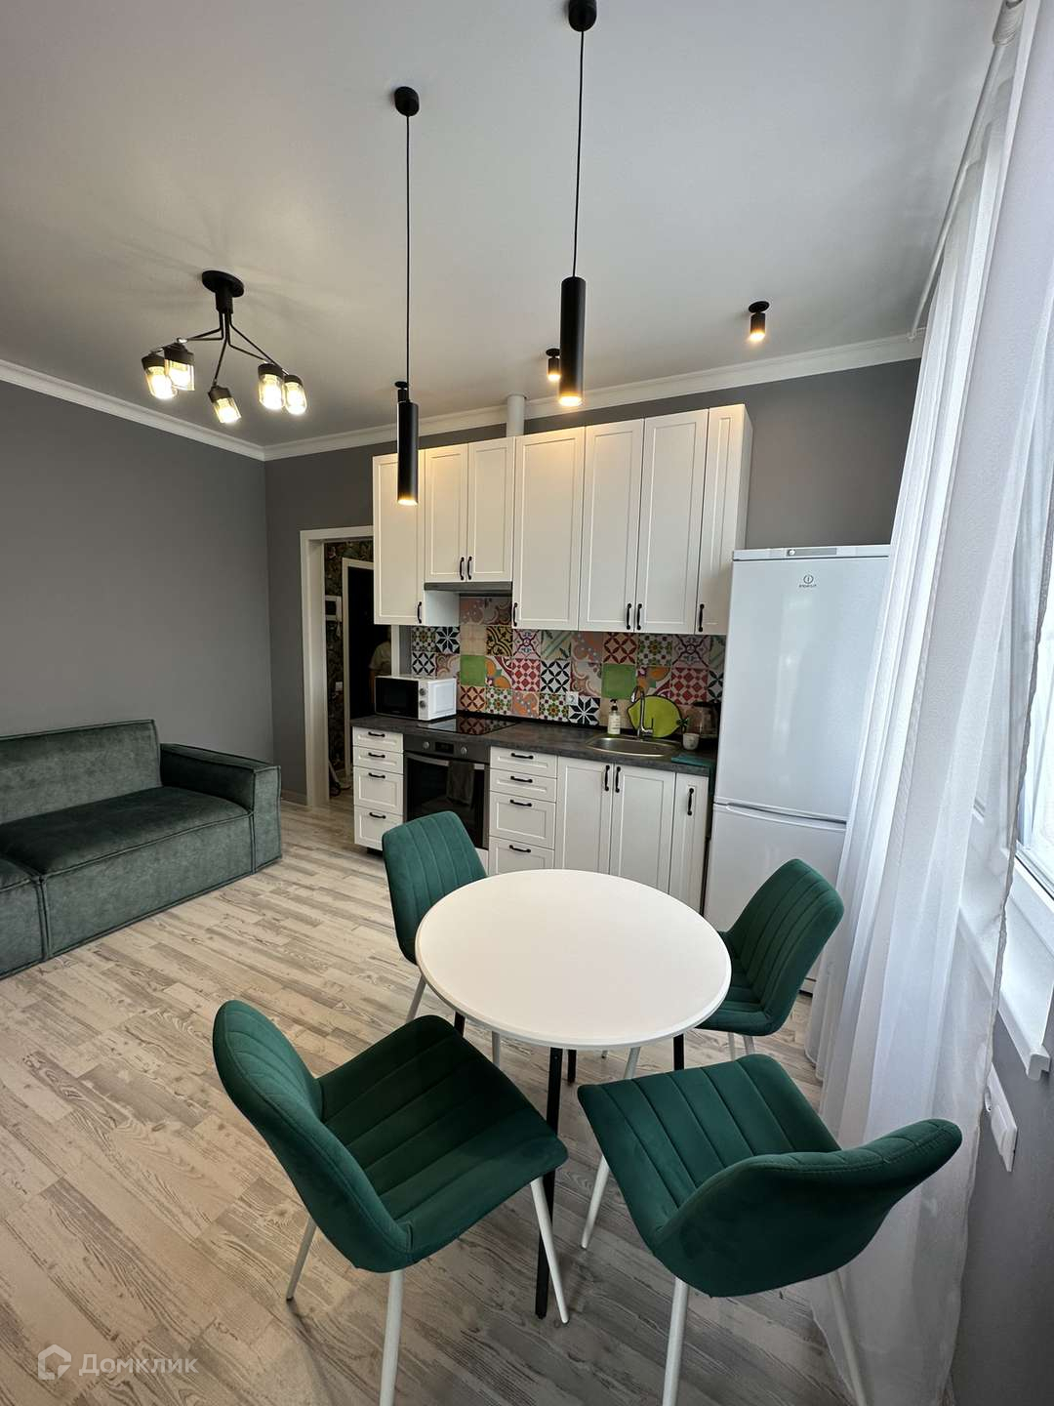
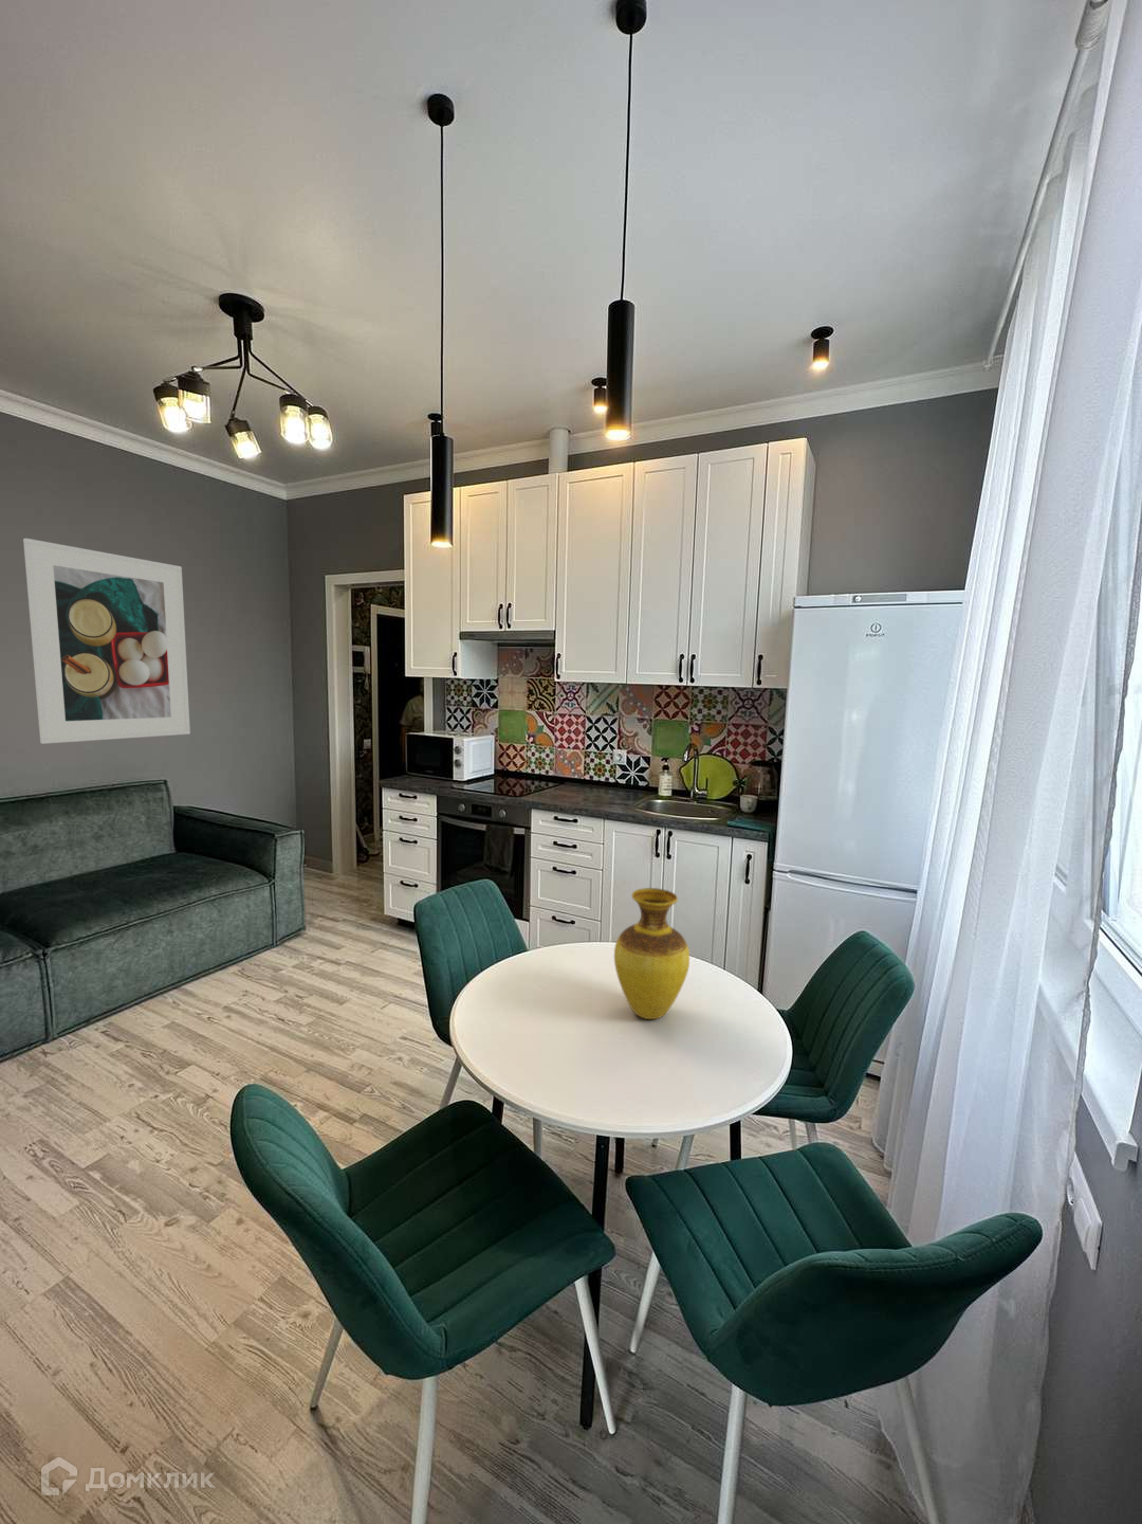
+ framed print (116, 648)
+ vase (651, 955)
